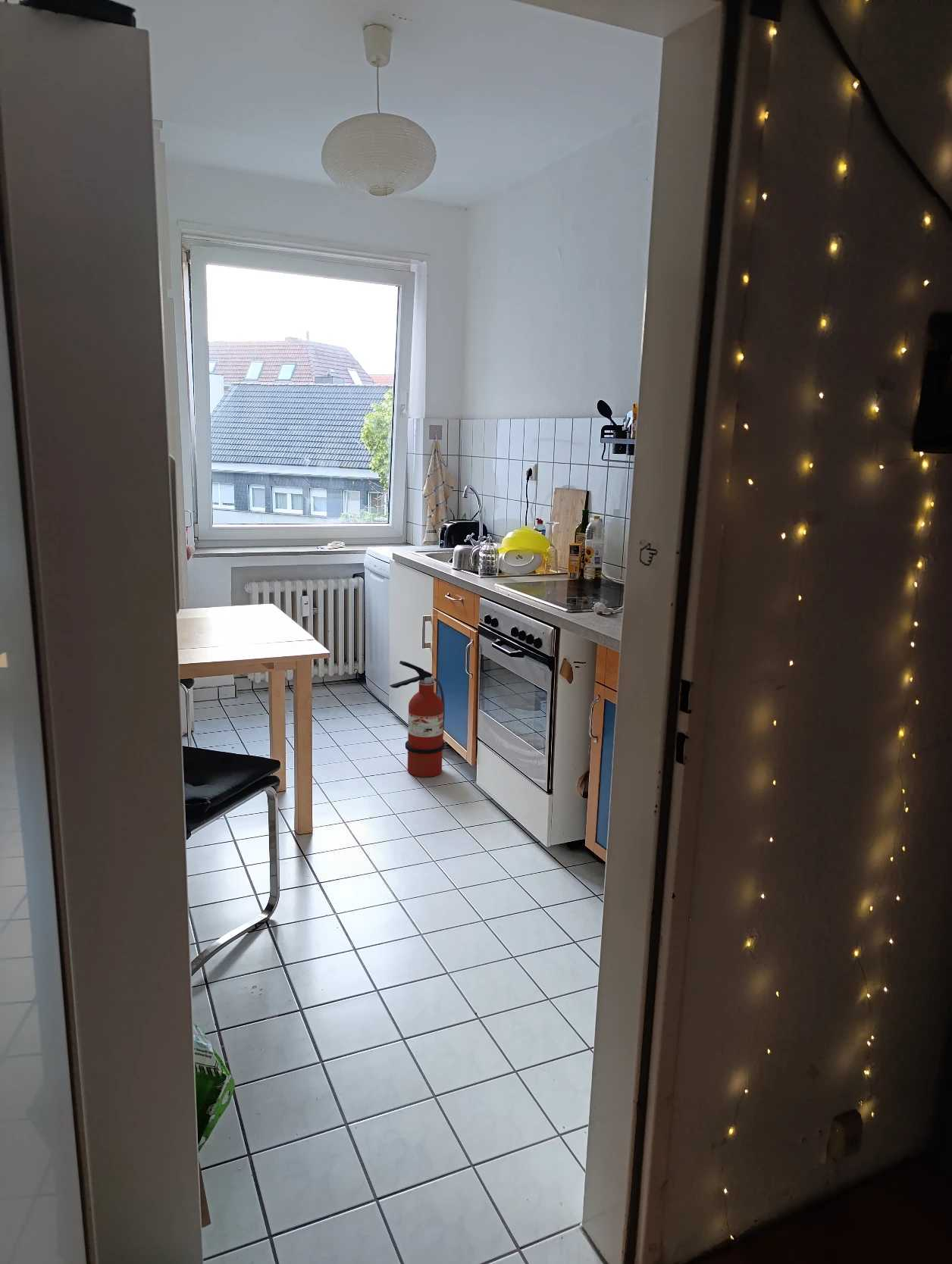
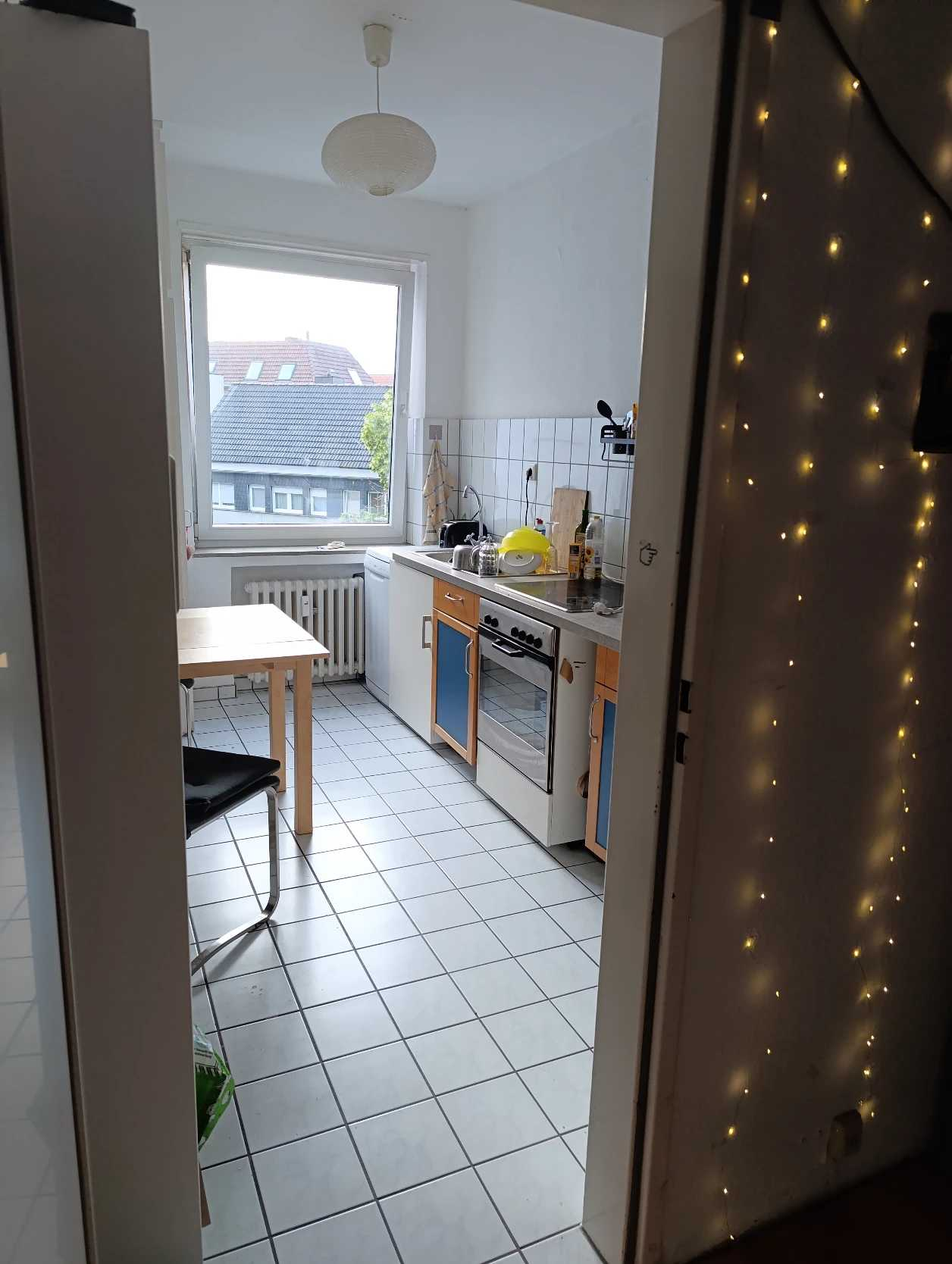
- fire extinguisher (418, 716)
